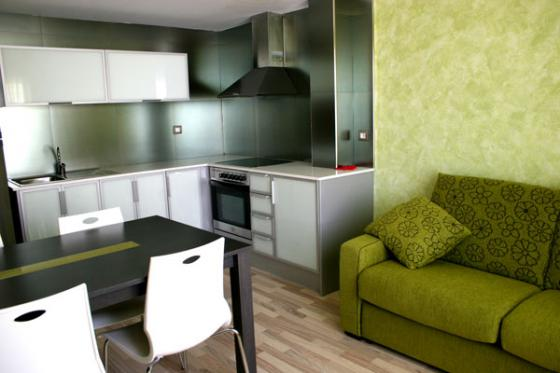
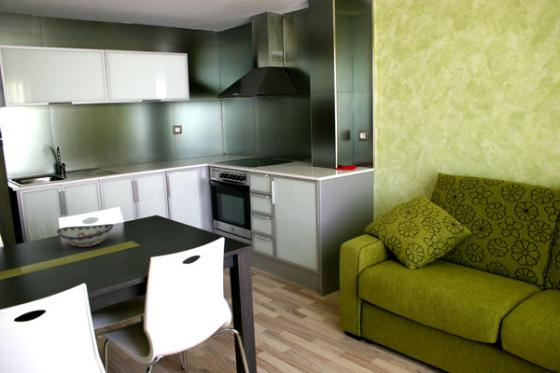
+ decorative bowl (86, 236)
